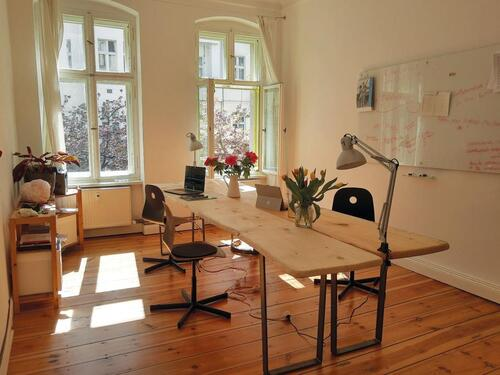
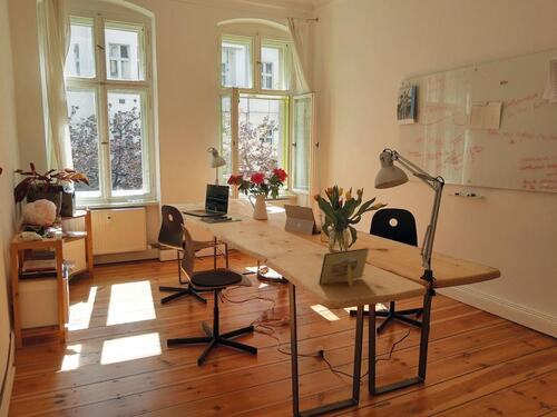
+ picture frame (345, 267)
